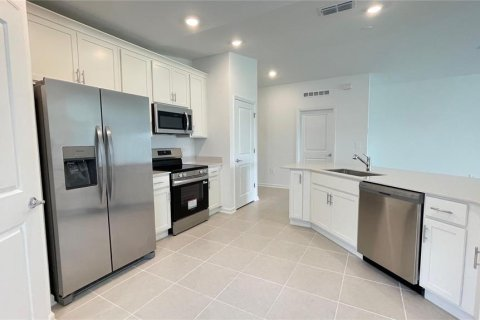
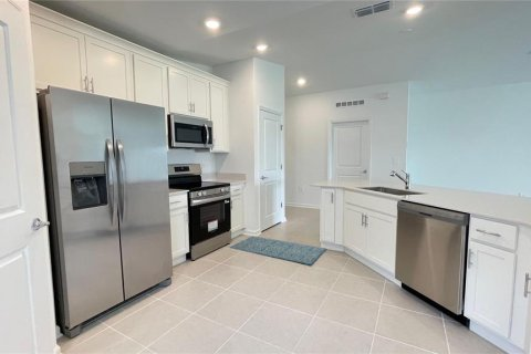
+ rug (277, 248)
